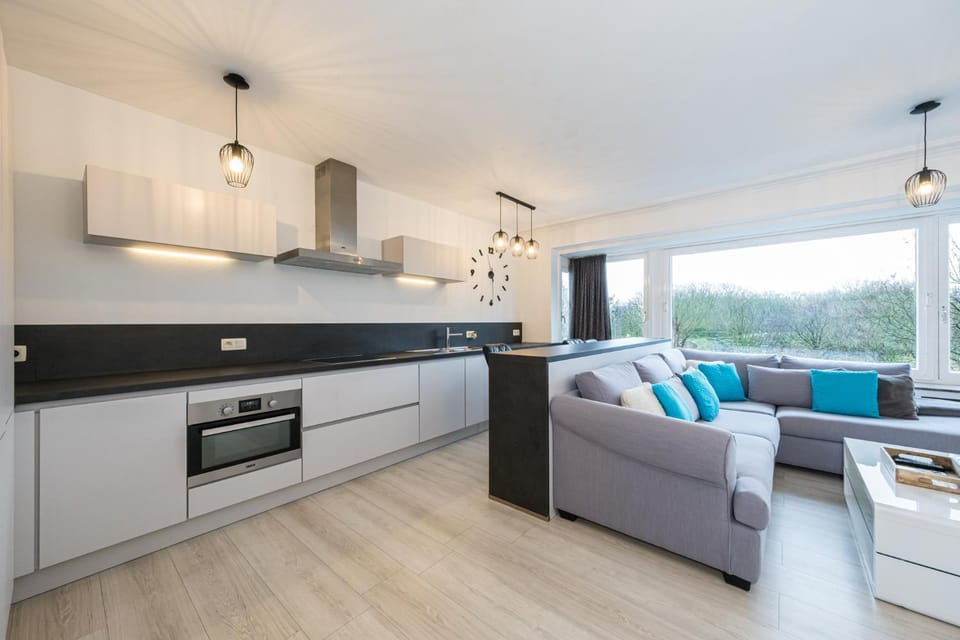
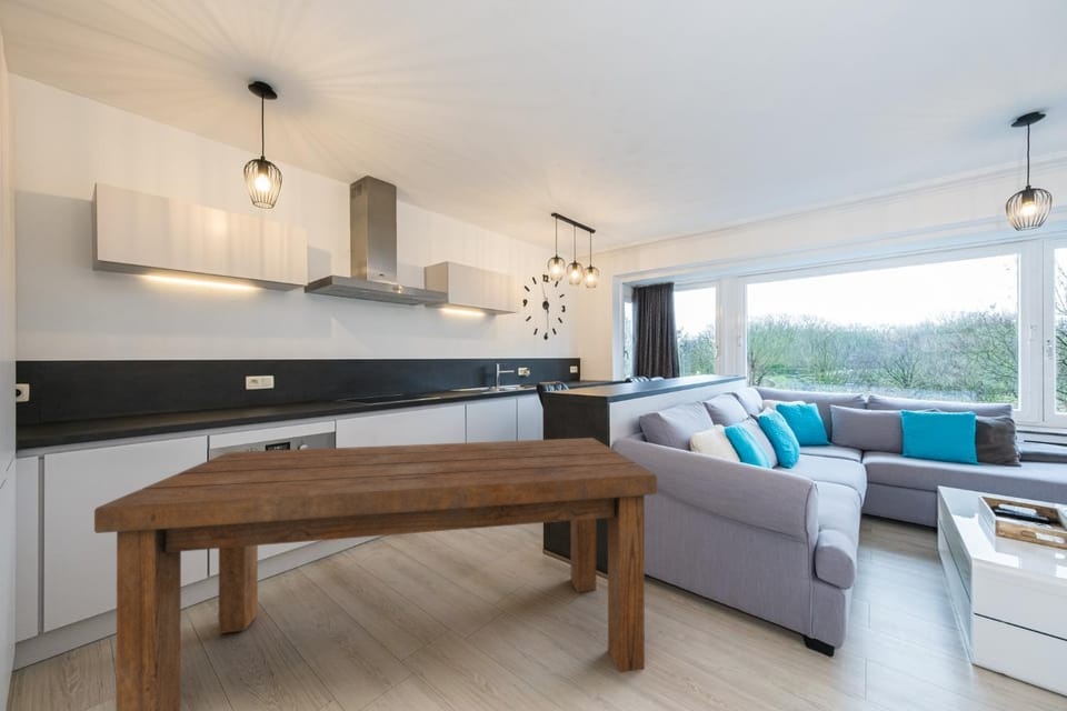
+ dining table (417, 532)
